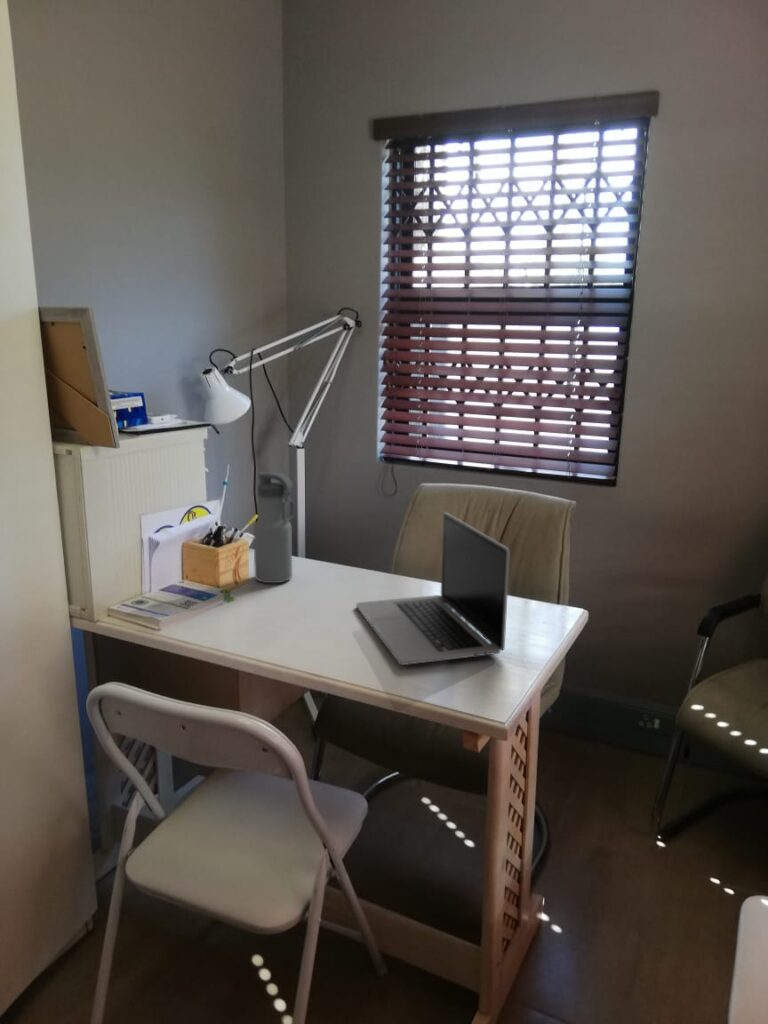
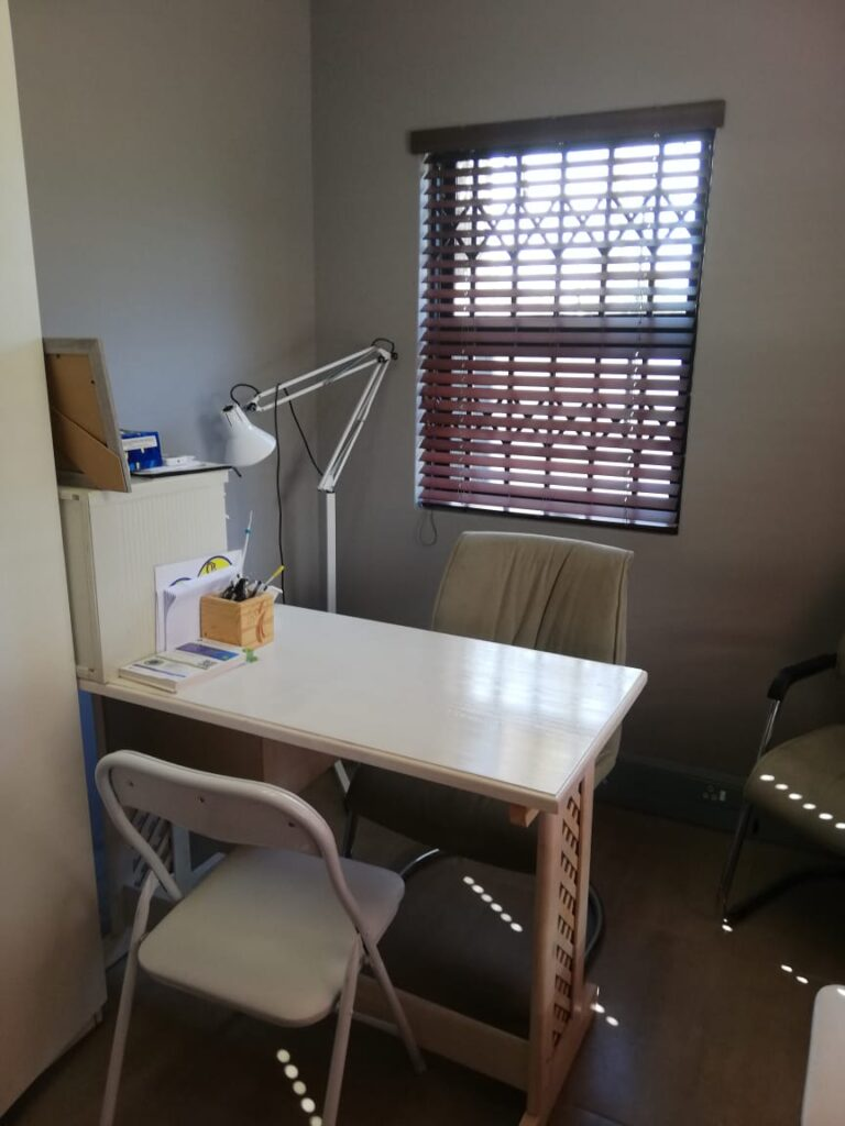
- water bottle (273, 526)
- laptop (425, 596)
